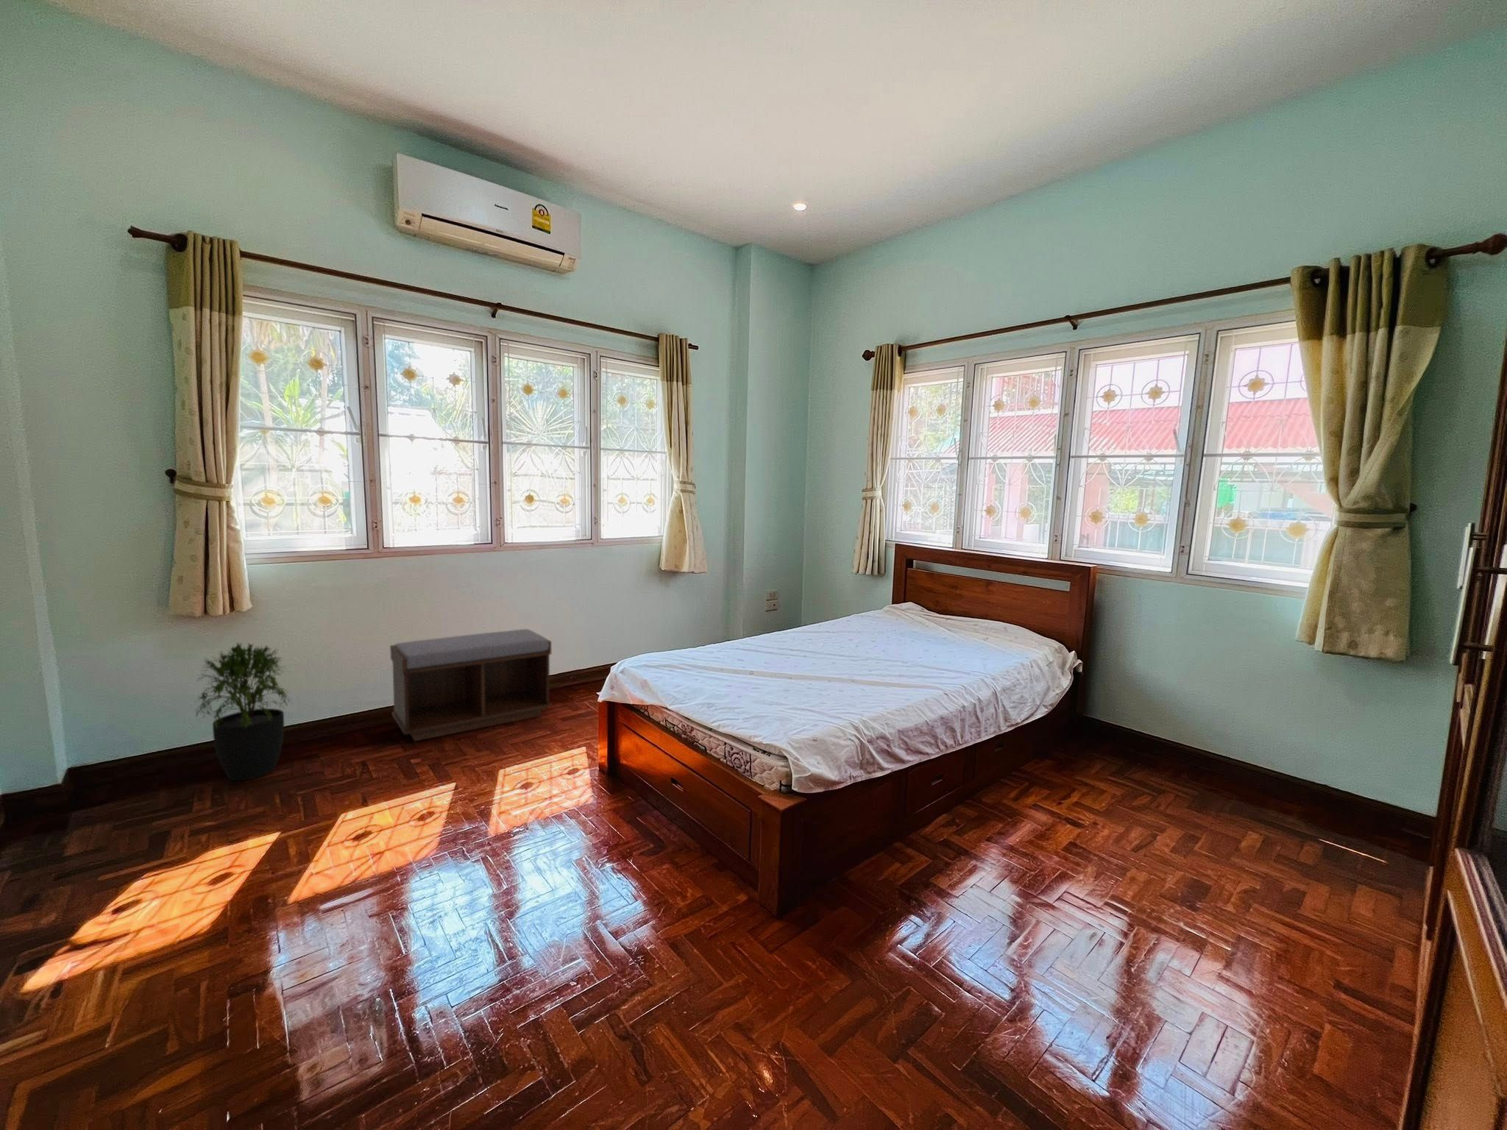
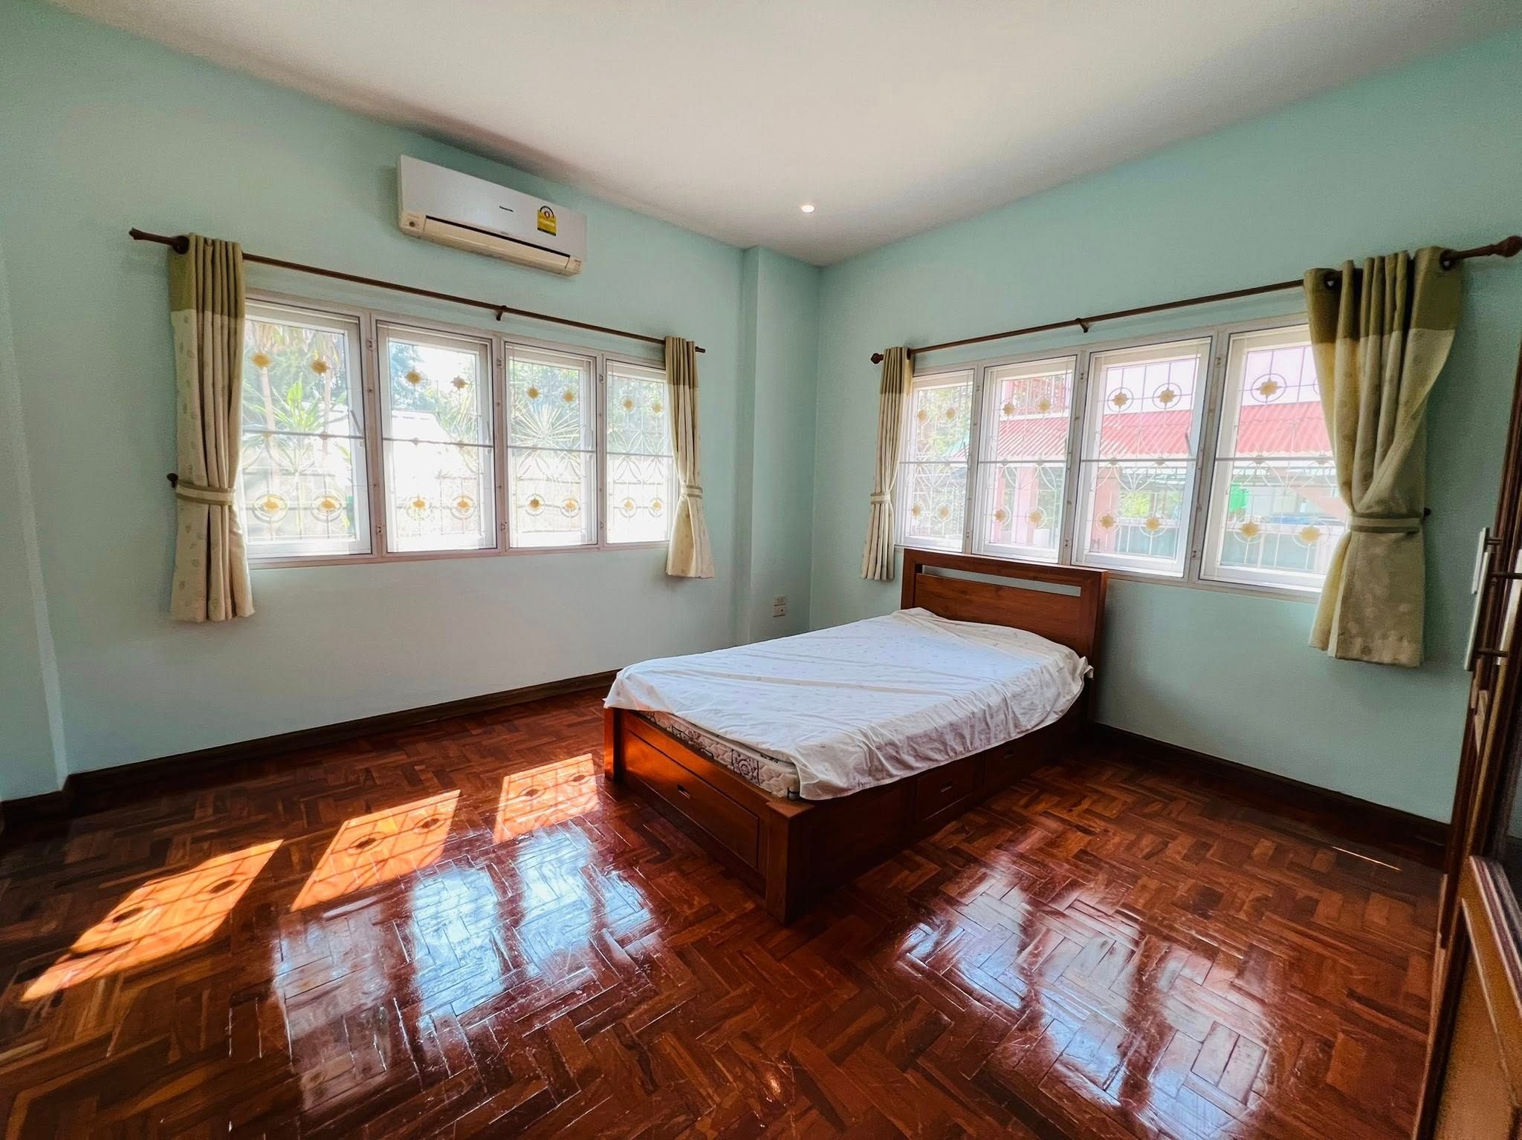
- potted plant (242, 707)
- bench (473, 679)
